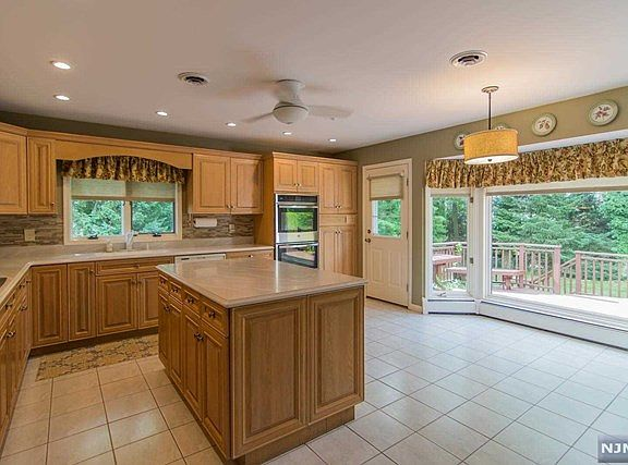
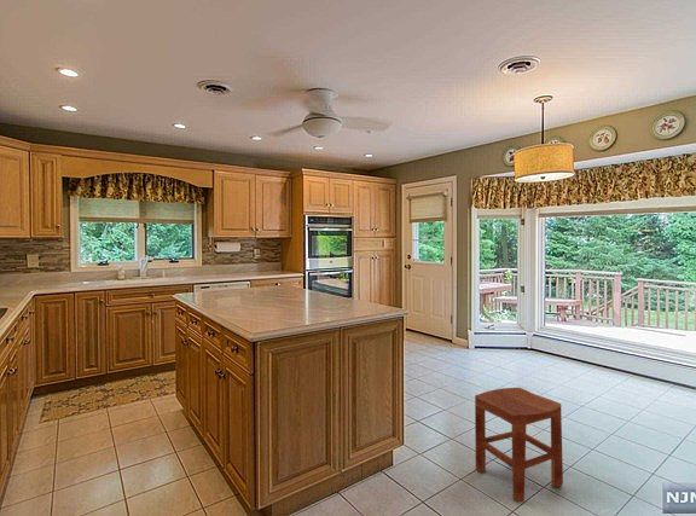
+ stool (517, 437)
